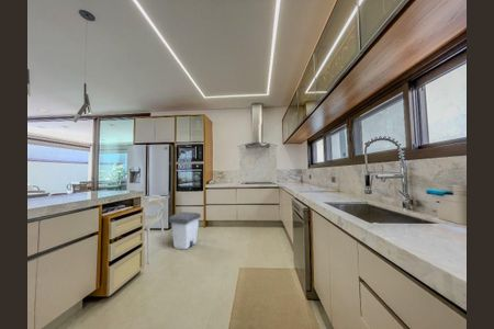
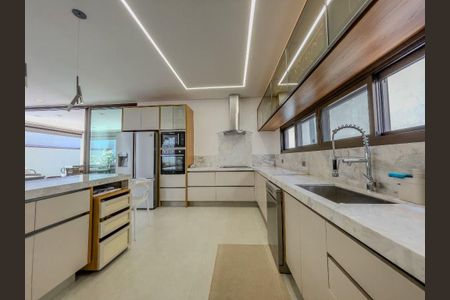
- trash can (184, 229)
